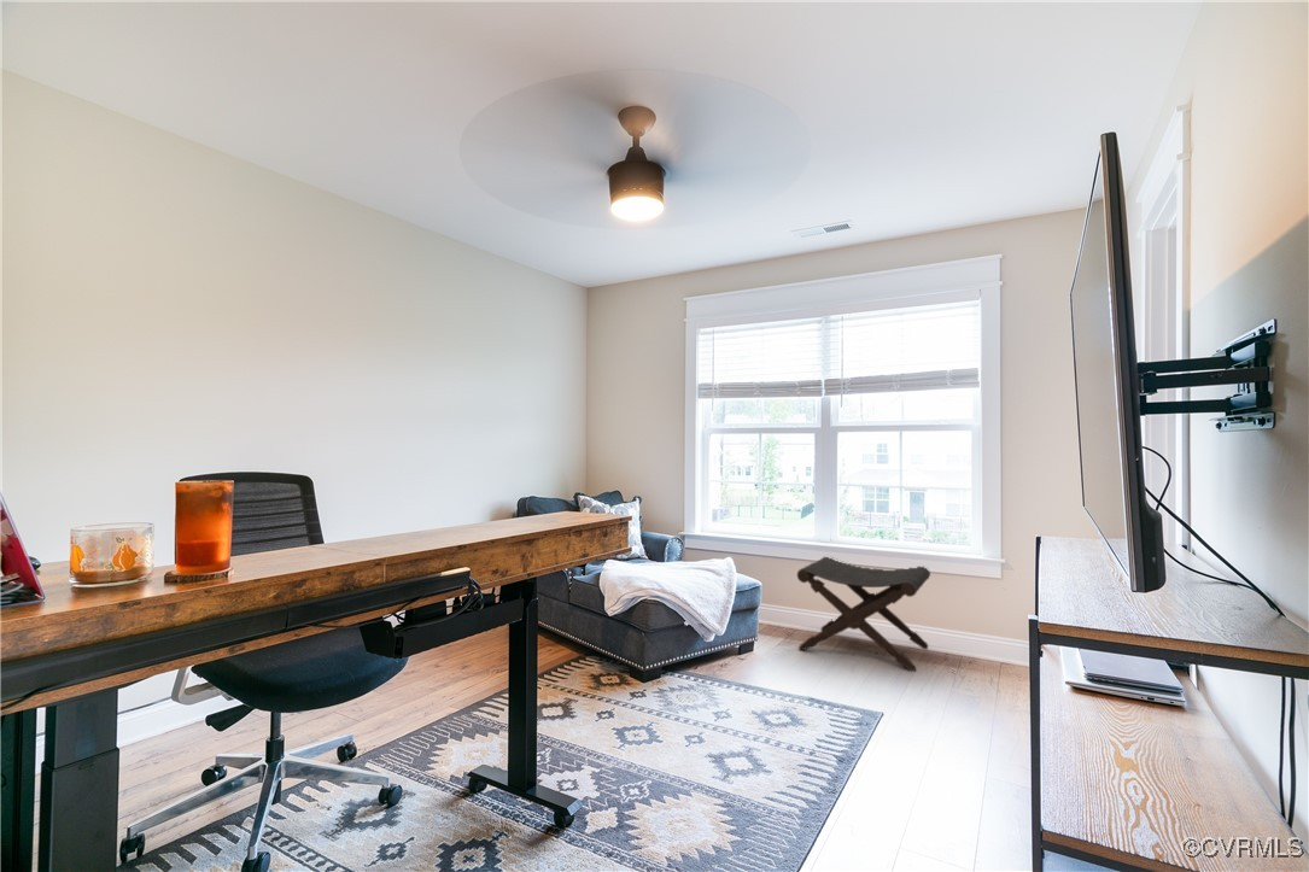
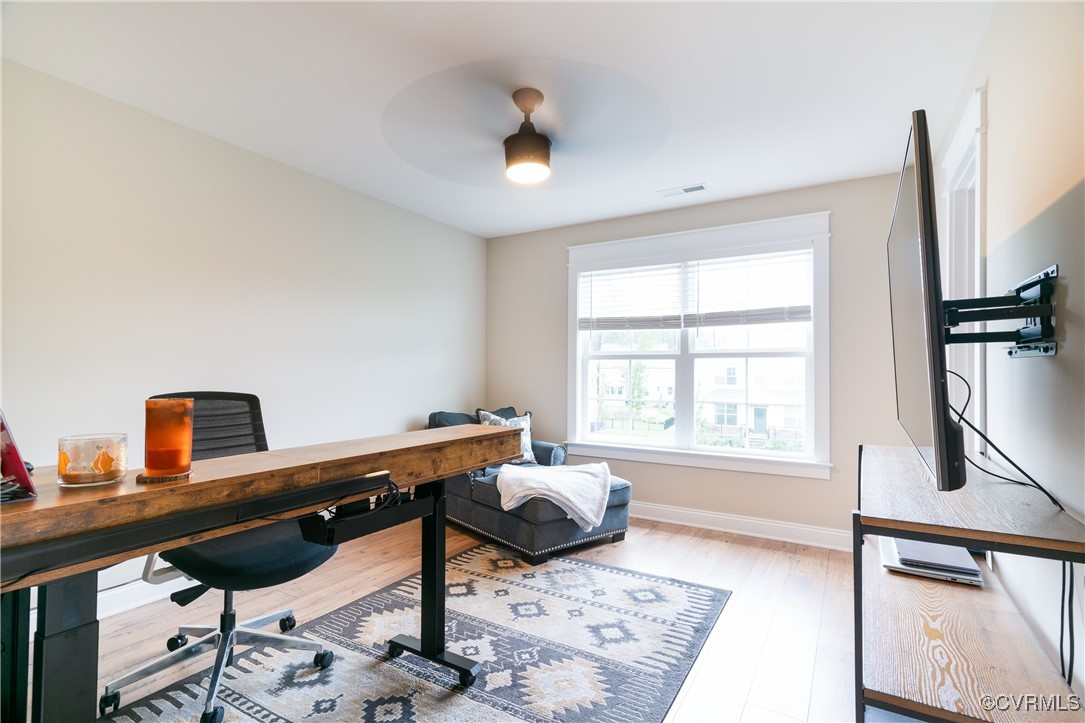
- footstool (864, 608)
